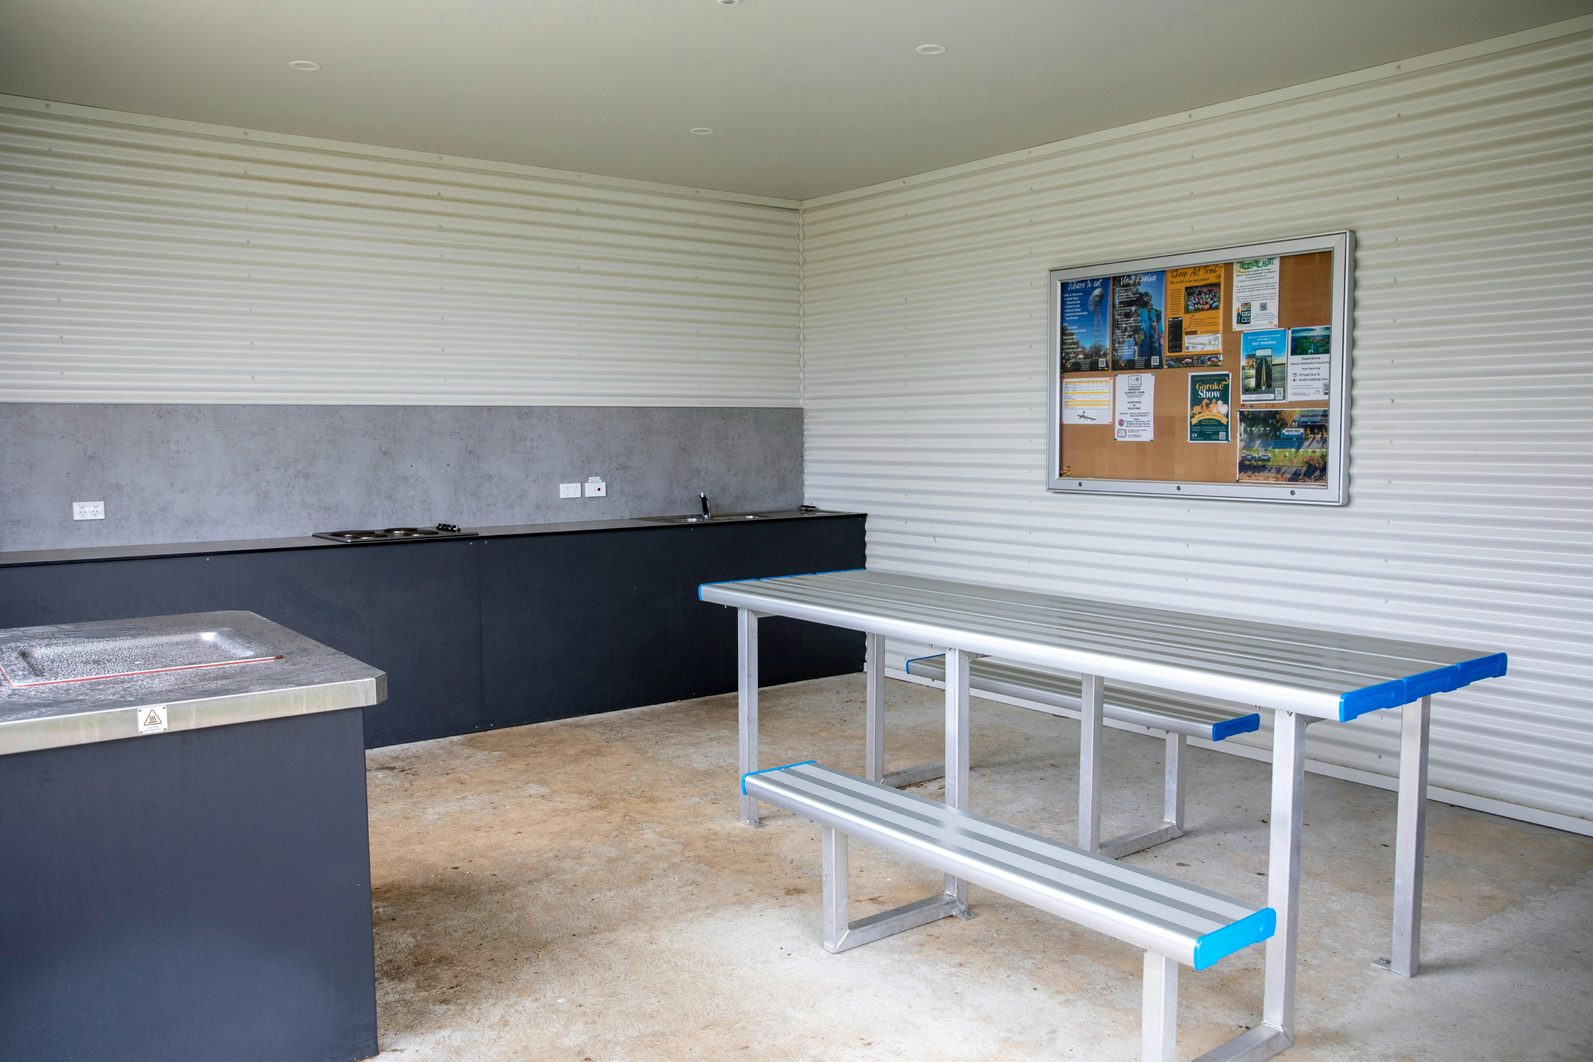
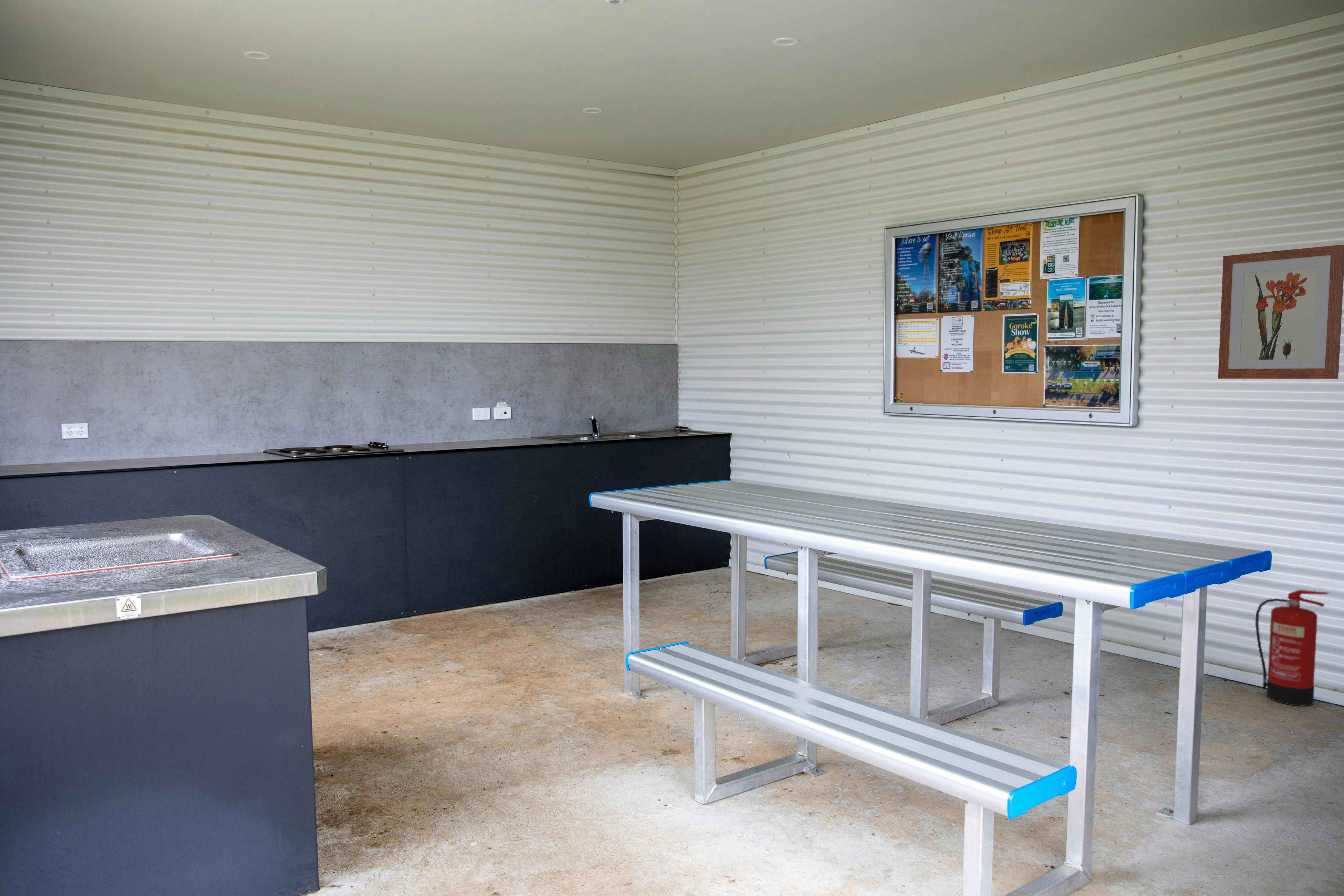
+ wall art (1278, 315)
+ fire extinguisher (1289, 643)
